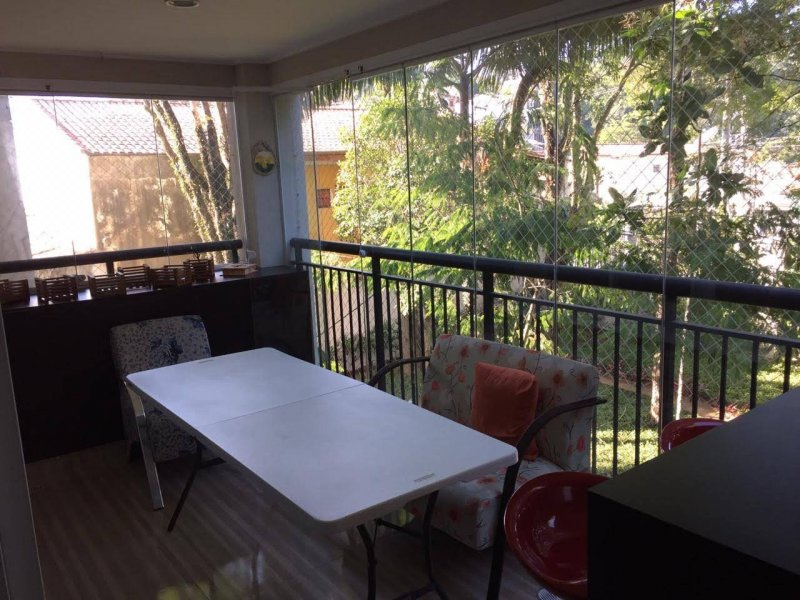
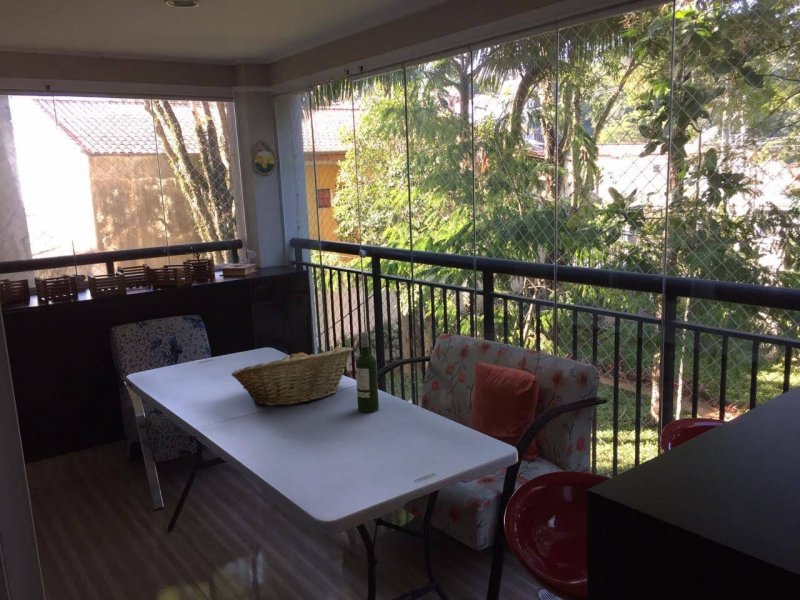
+ wine bottle (366, 371)
+ fruit basket (294, 371)
